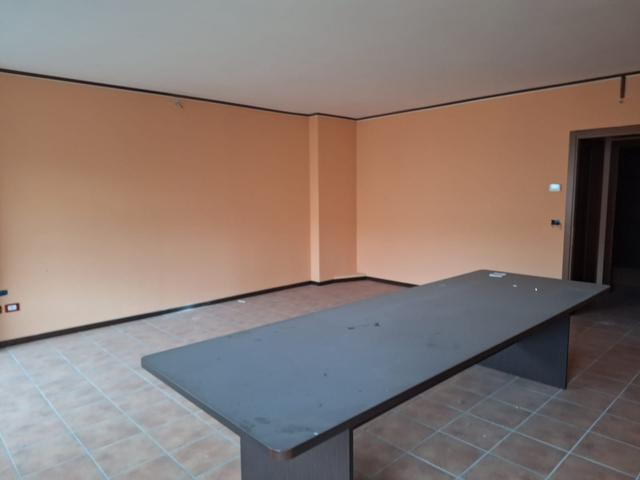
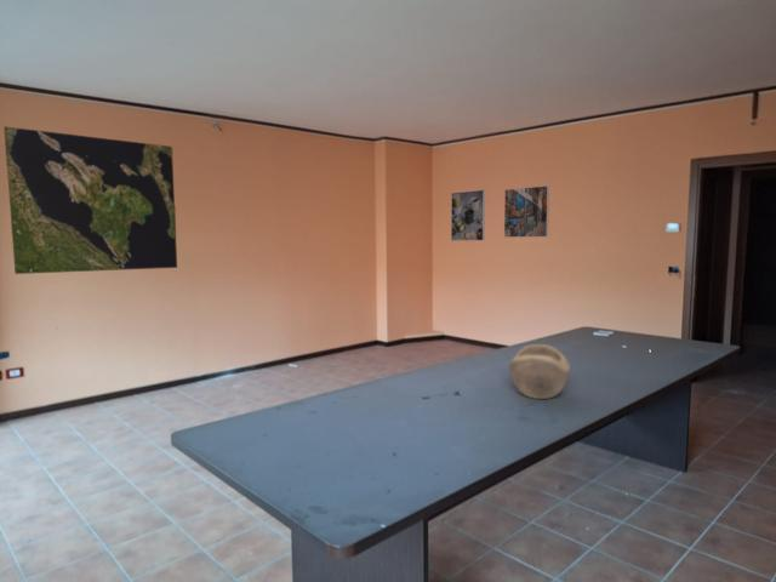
+ decorative bowl (538, 371)
+ world map (99, 204)
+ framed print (467, 216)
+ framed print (525, 212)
